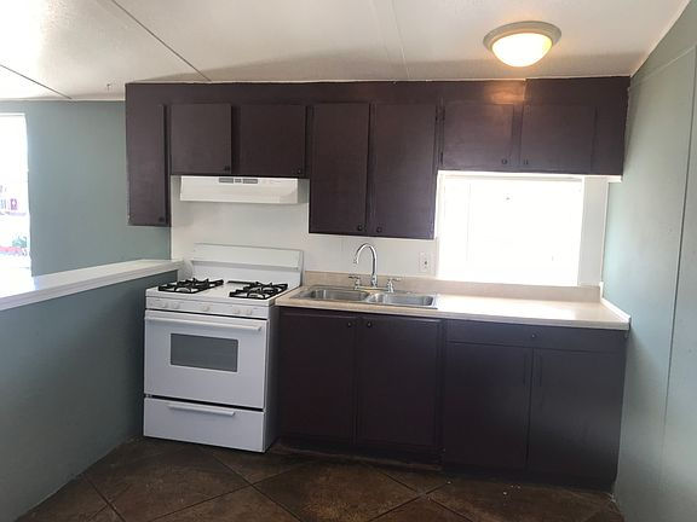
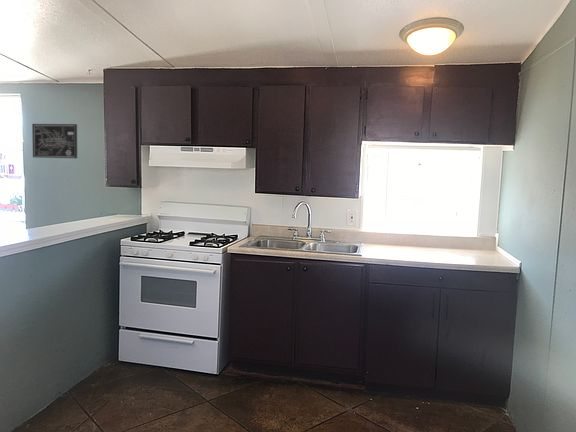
+ wall art (54, 141)
